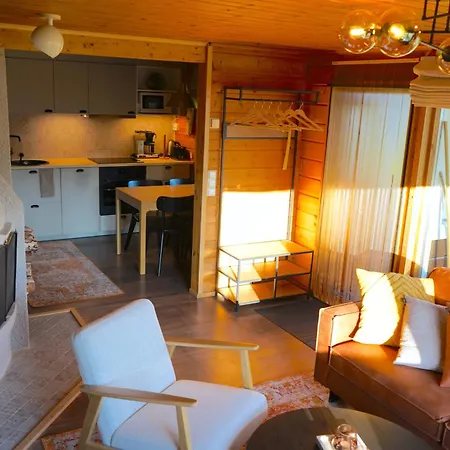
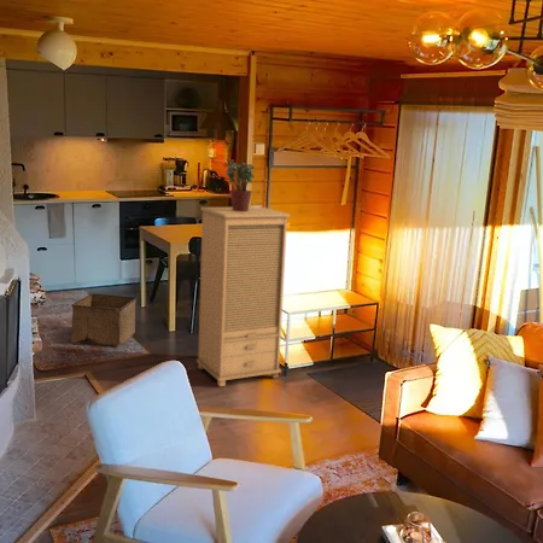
+ cabinet (241, 293)
+ storage bin (104, 319)
+ potted plant (239, 185)
